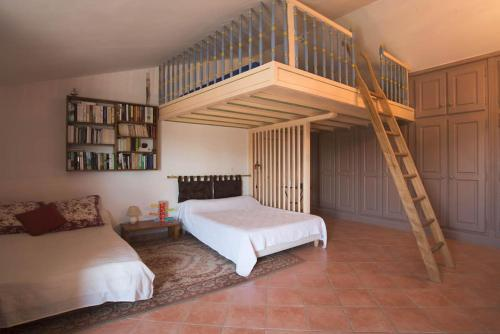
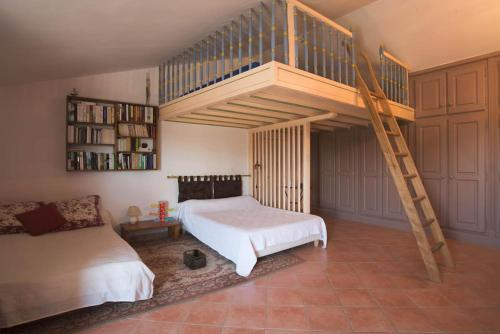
+ storage bin (194, 258)
